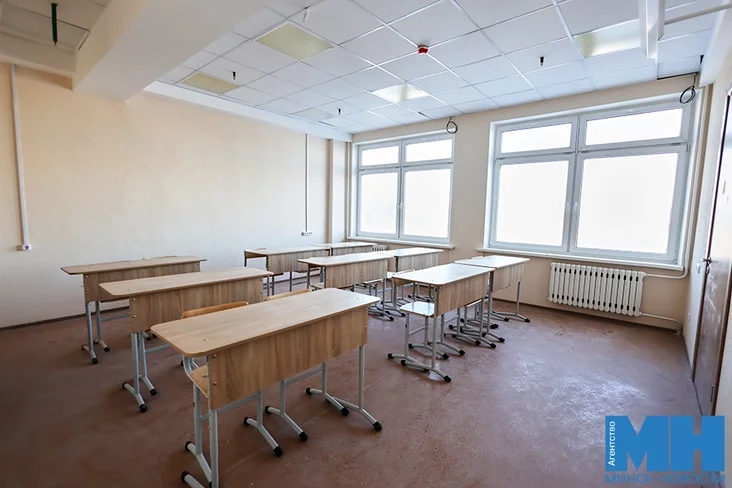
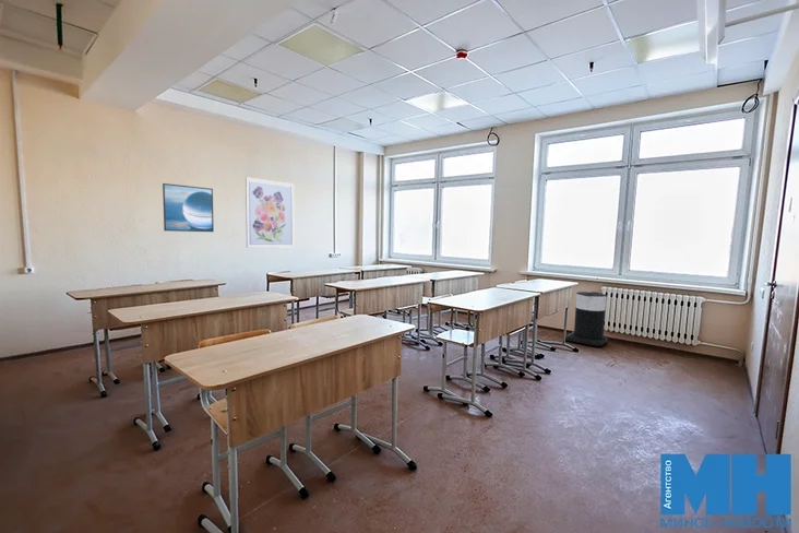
+ wall art (271, 214)
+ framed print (189, 209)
+ trash can (588, 317)
